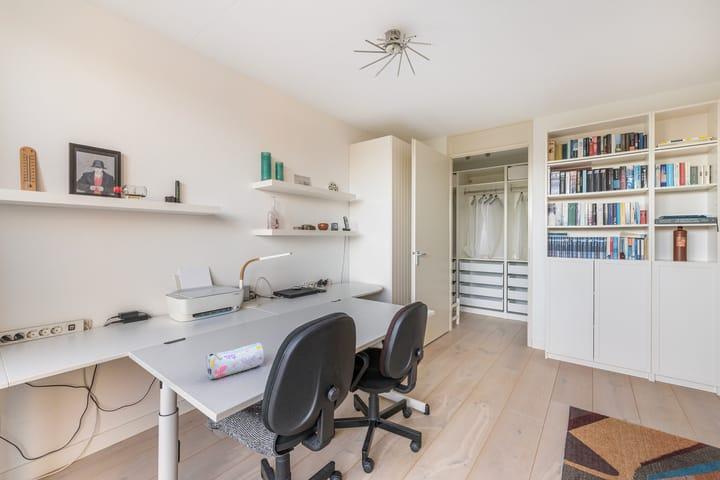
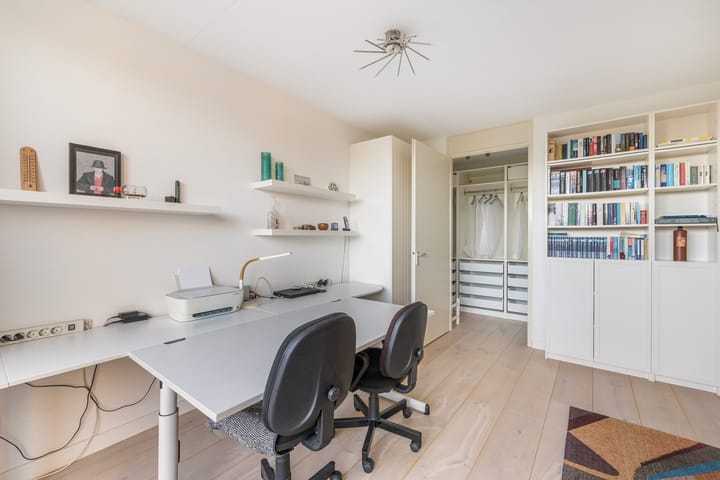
- pencil case (235, 359)
